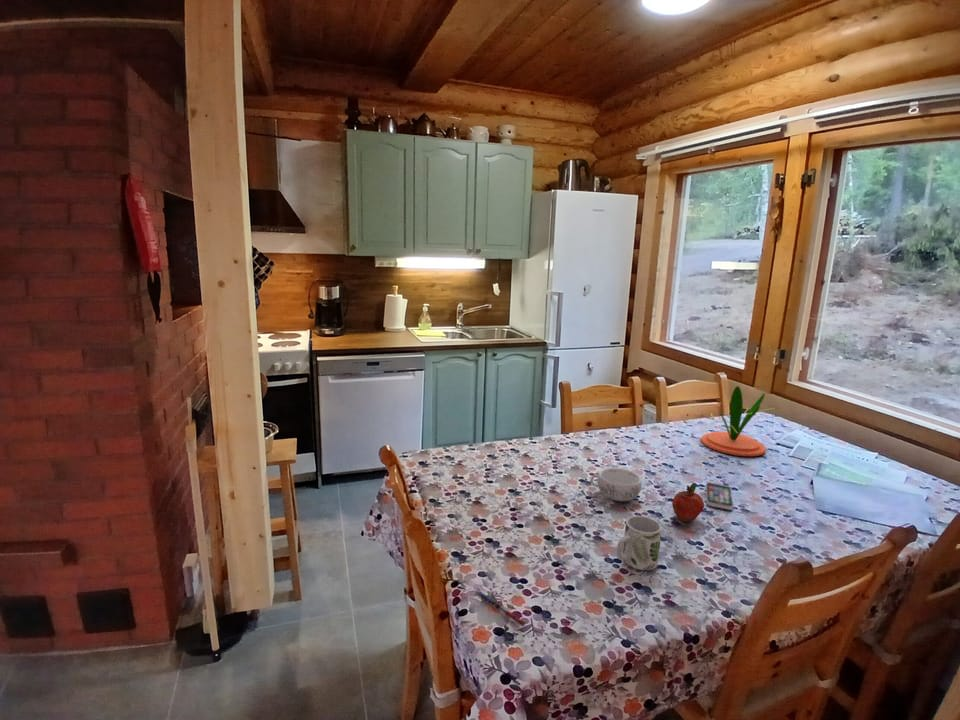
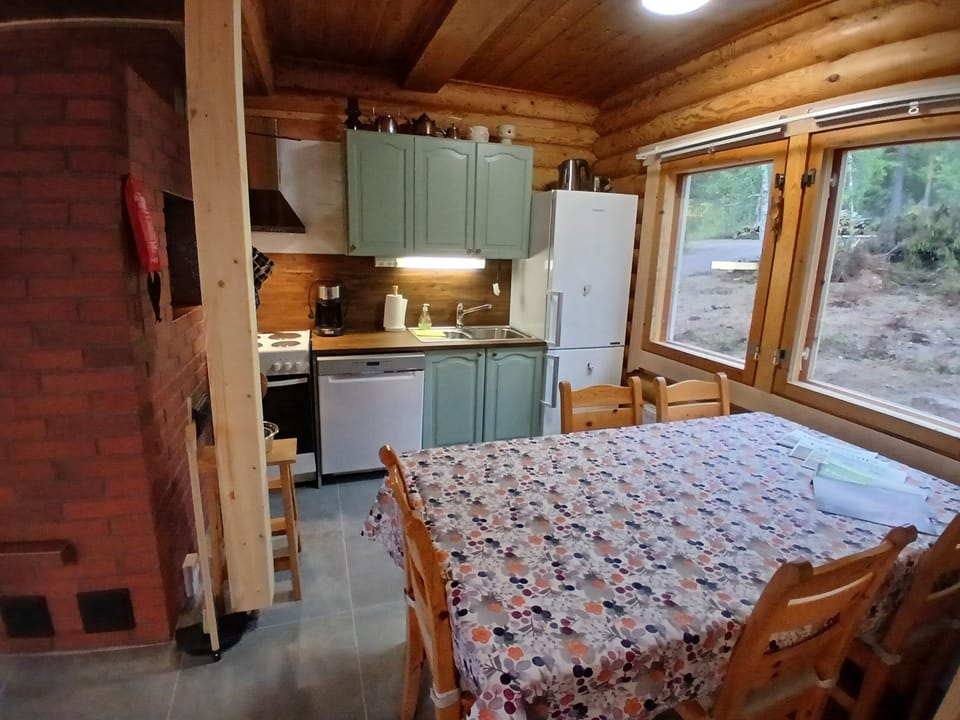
- pen (499, 606)
- smartphone (718, 495)
- mug (636, 544)
- fruit (688, 502)
- plant (737, 414)
- decorative bowl (615, 485)
